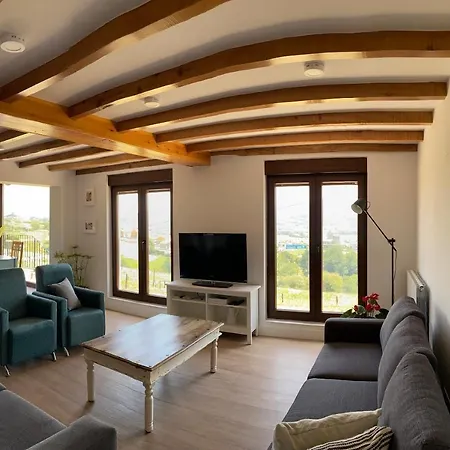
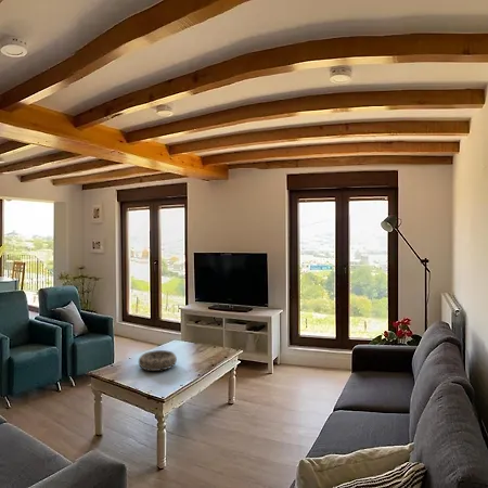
+ decorative bowl (157, 360)
